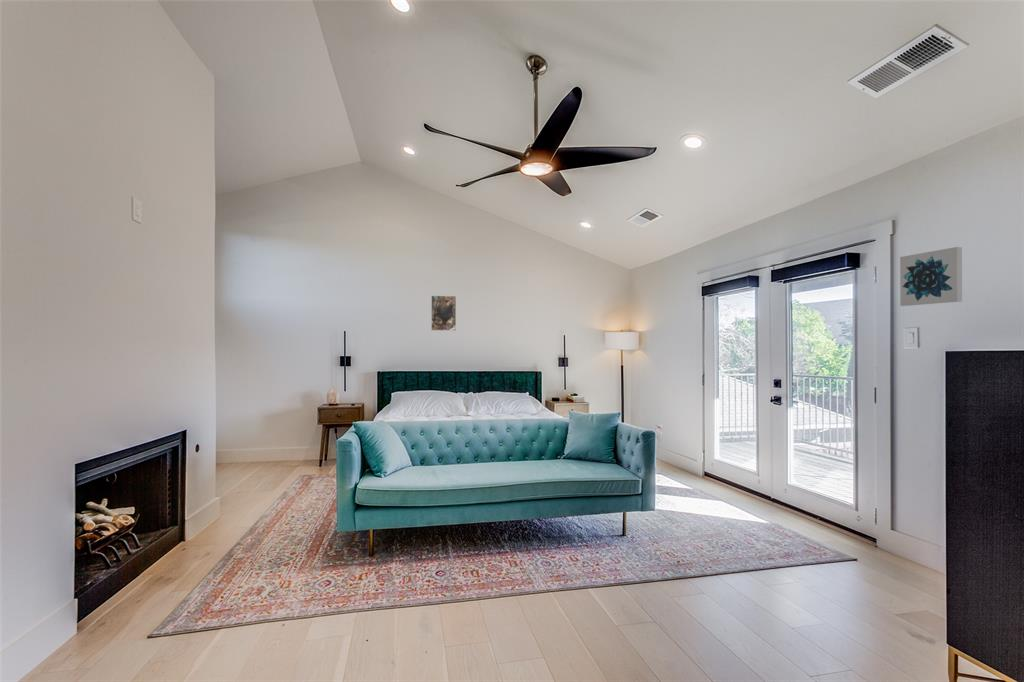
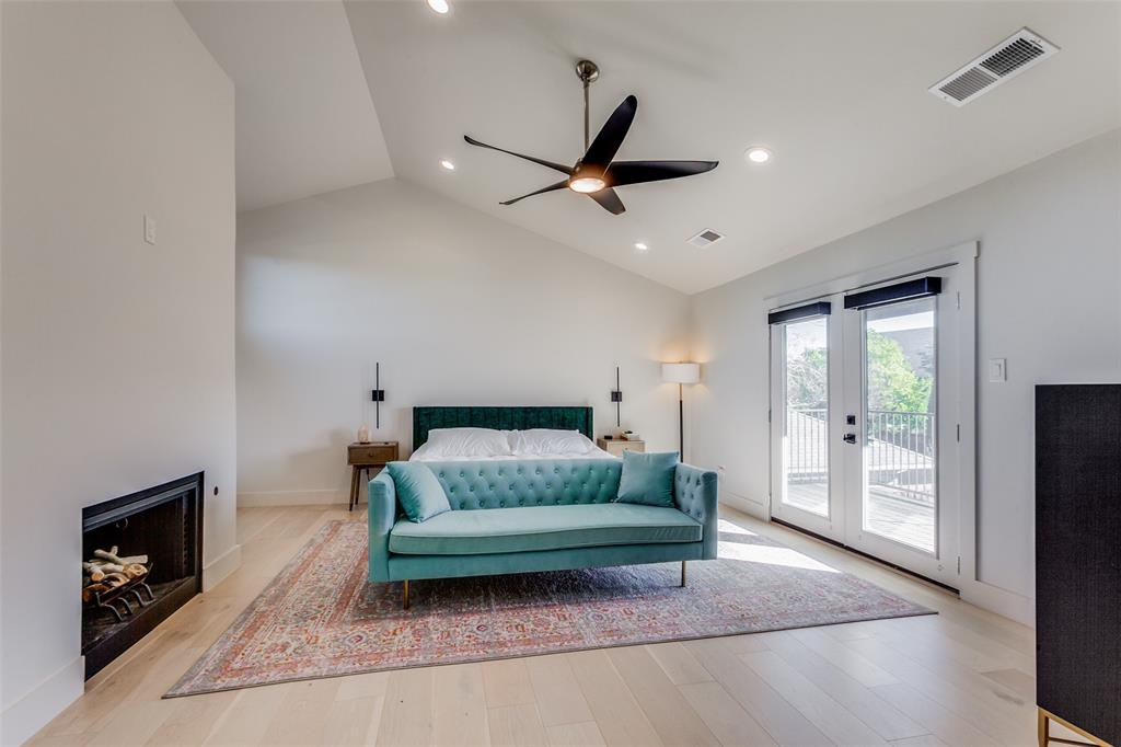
- wall art (929, 278)
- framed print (443, 313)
